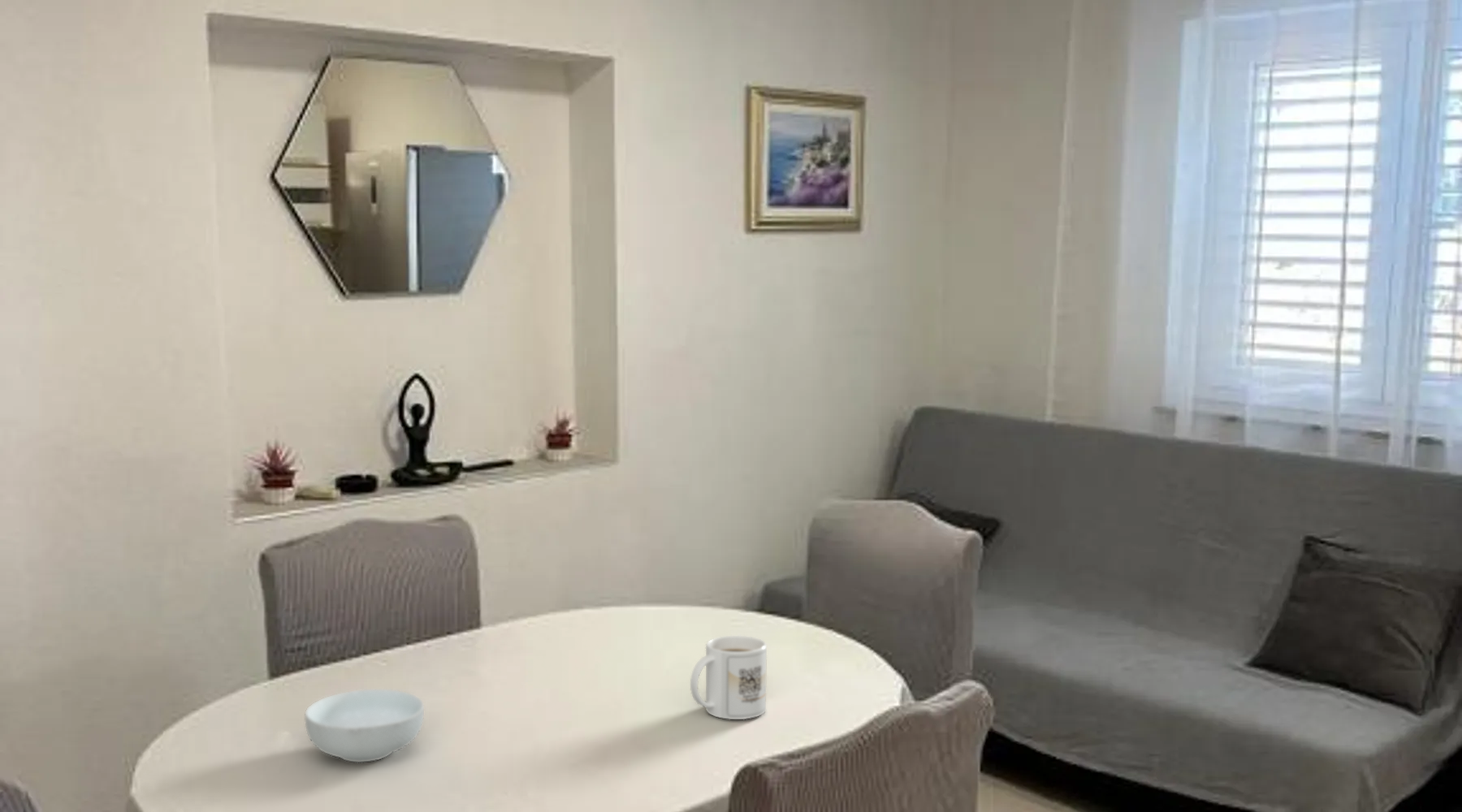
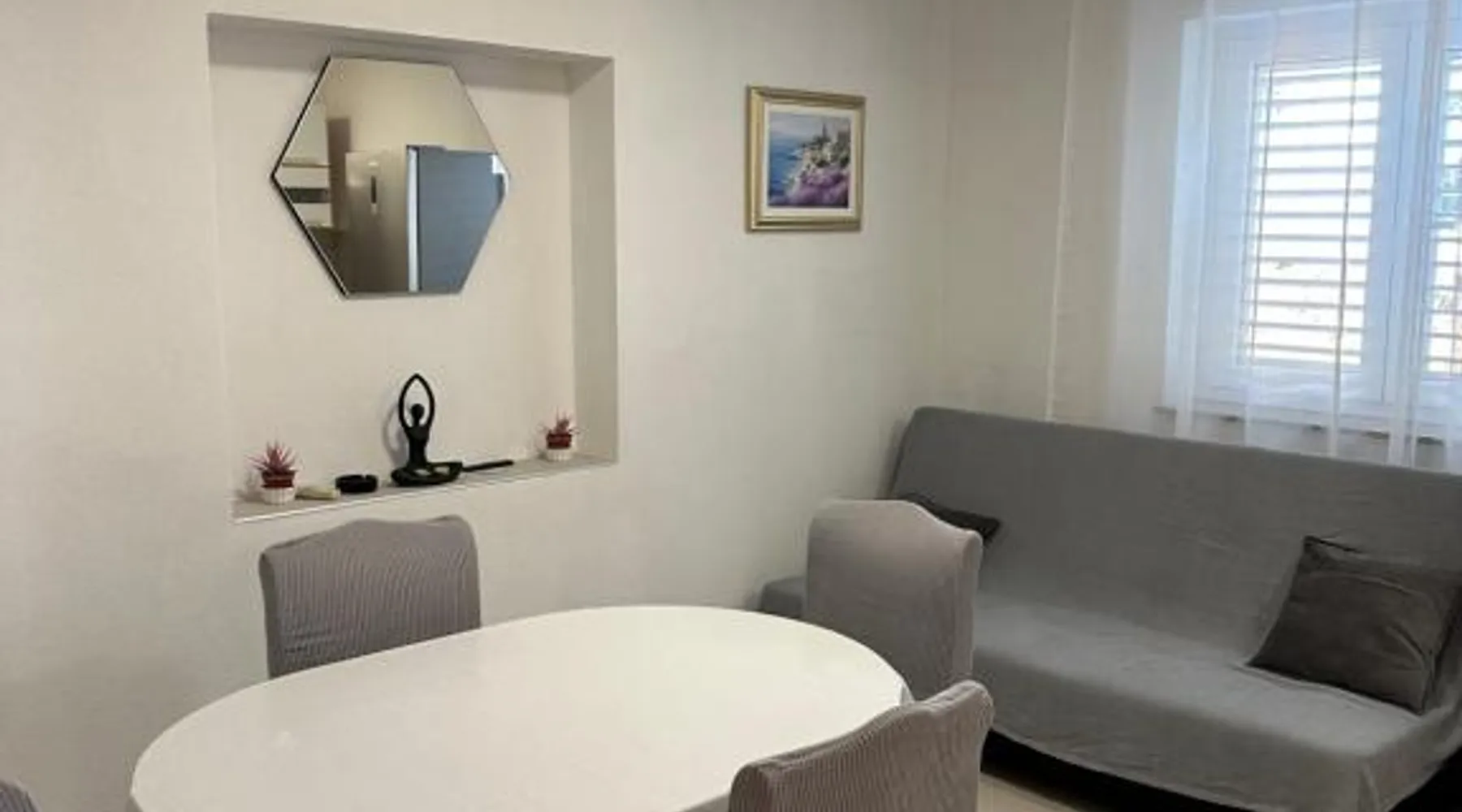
- cereal bowl (365, 729)
- mug (729, 677)
